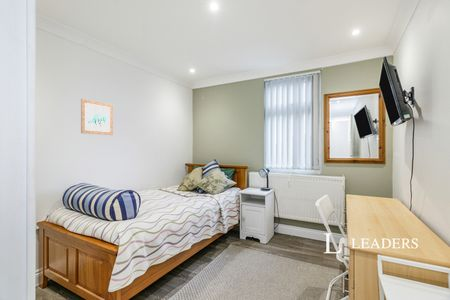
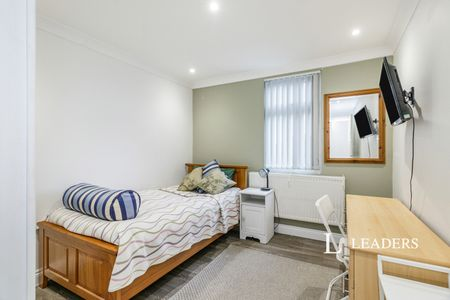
- wall art (97, 118)
